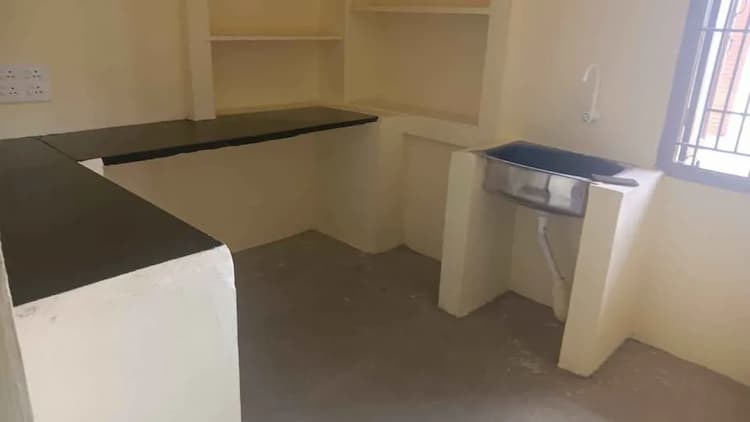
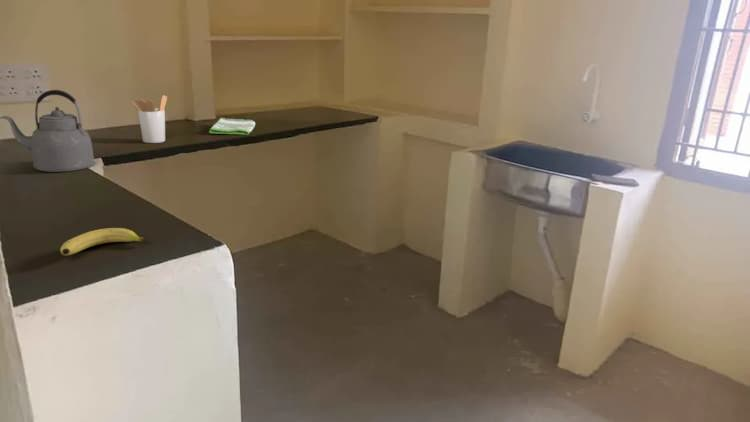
+ kettle (45, 128)
+ dish towel (233, 126)
+ fruit (107, 241)
+ utensil holder (150, 119)
